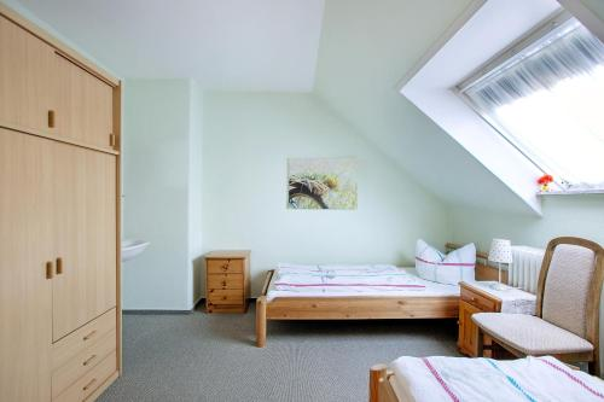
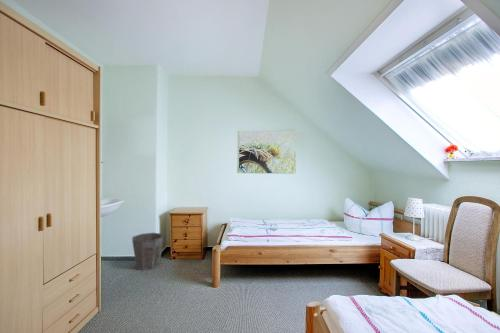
+ waste bin (148, 251)
